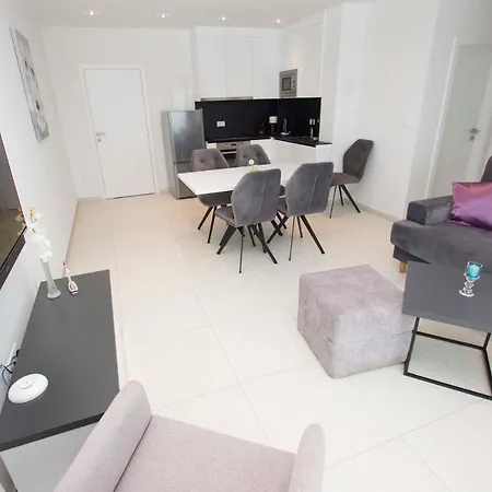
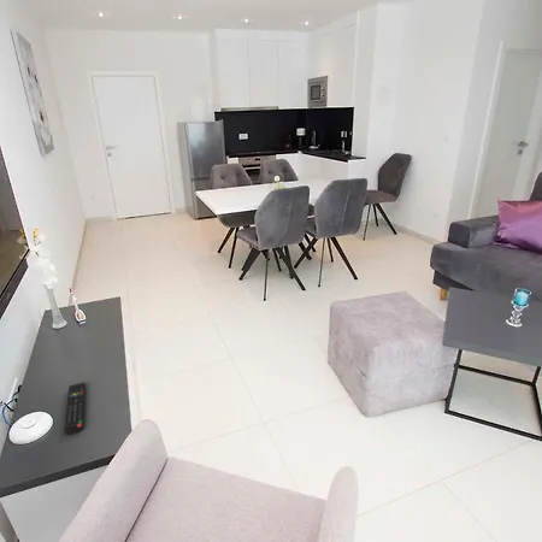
+ remote control (76, 406)
